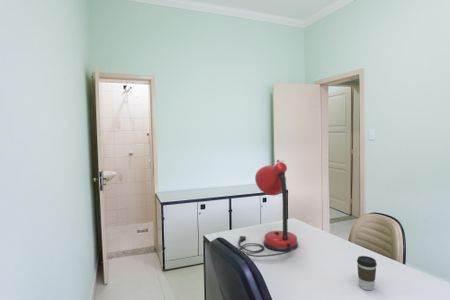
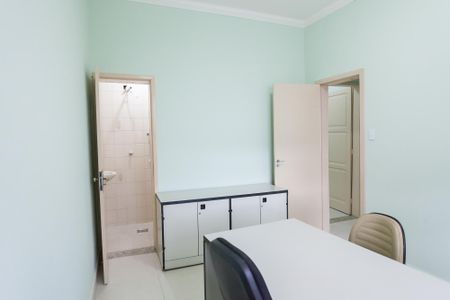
- desk lamp (268, 194)
- coffee cup (366, 273)
